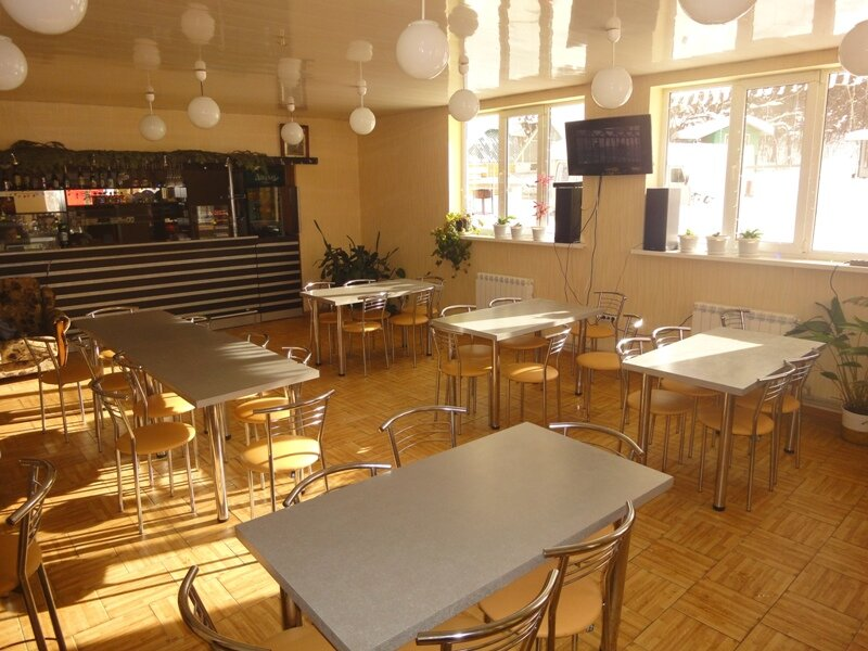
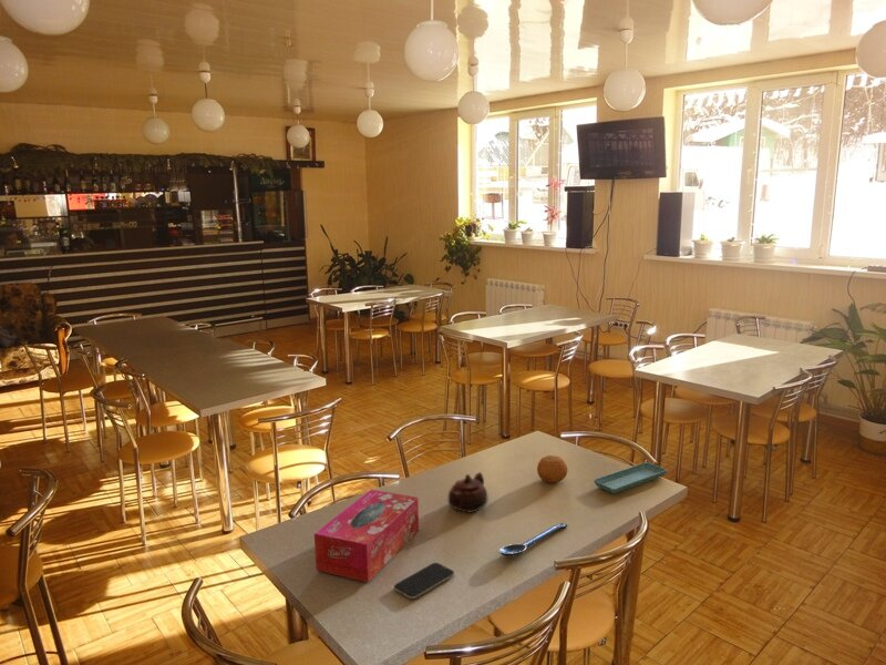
+ teapot (468, 489)
+ spoon (536, 539)
+ smartphone (424, 580)
+ saucer (630, 478)
+ tissue box (369, 531)
+ fruit (552, 469)
